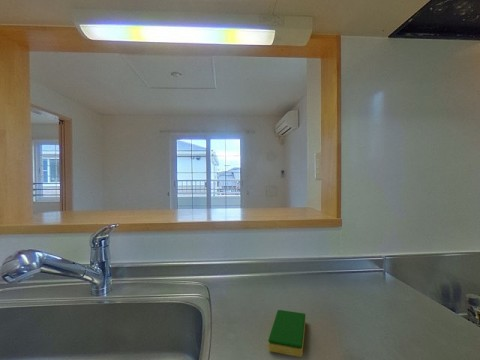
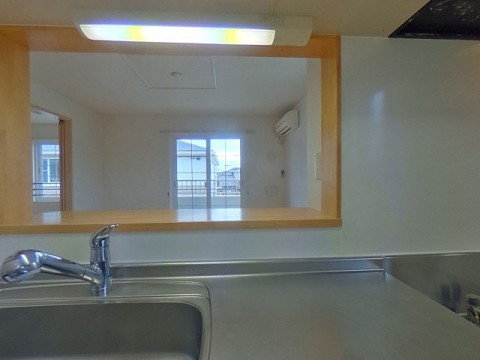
- dish sponge (288, 330)
